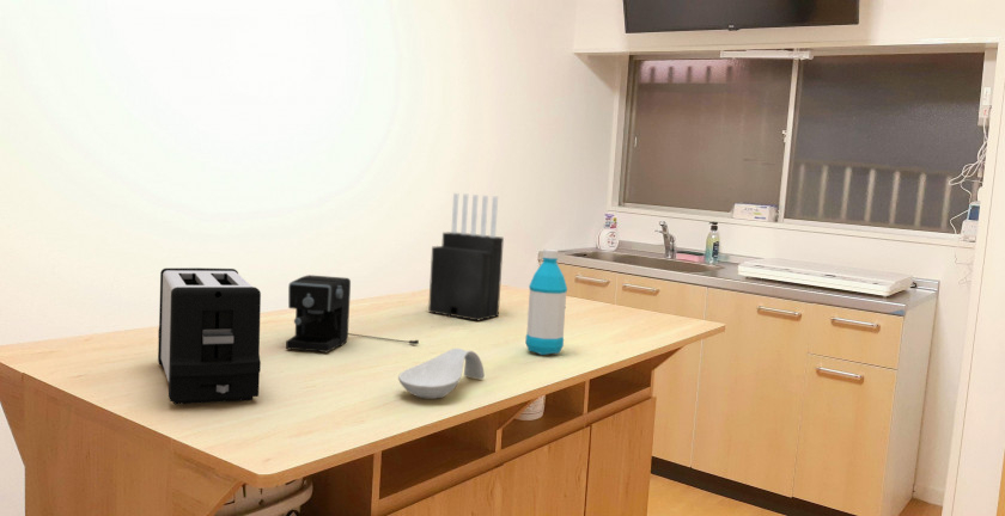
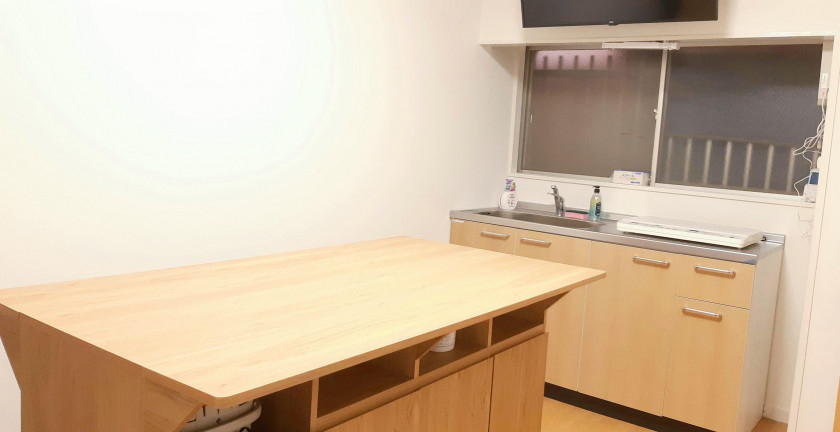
- spoon rest (445, 371)
- water bottle (547, 301)
- toaster (206, 330)
- knife block (464, 254)
- coffee maker (348, 314)
